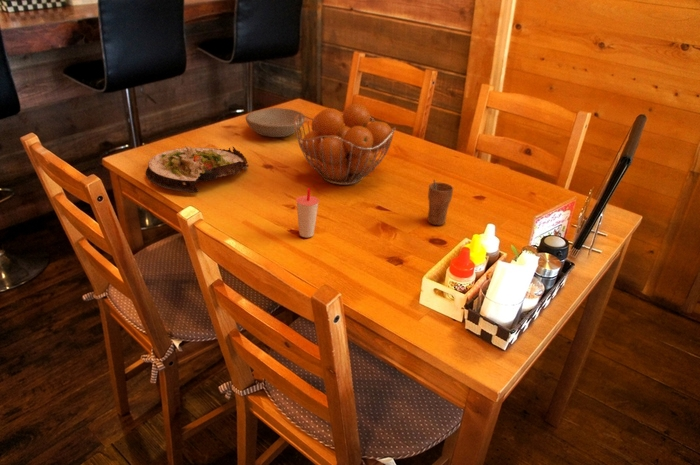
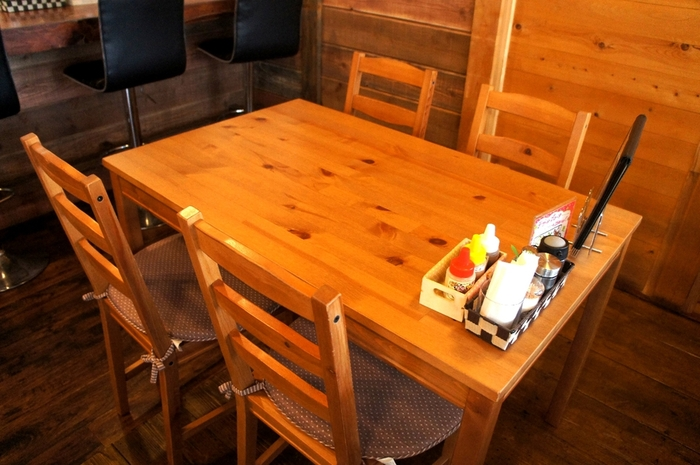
- cup (439, 199)
- fruit basket (343, 143)
- salad plate (194, 161)
- bowl (275, 124)
- cup (307, 211)
